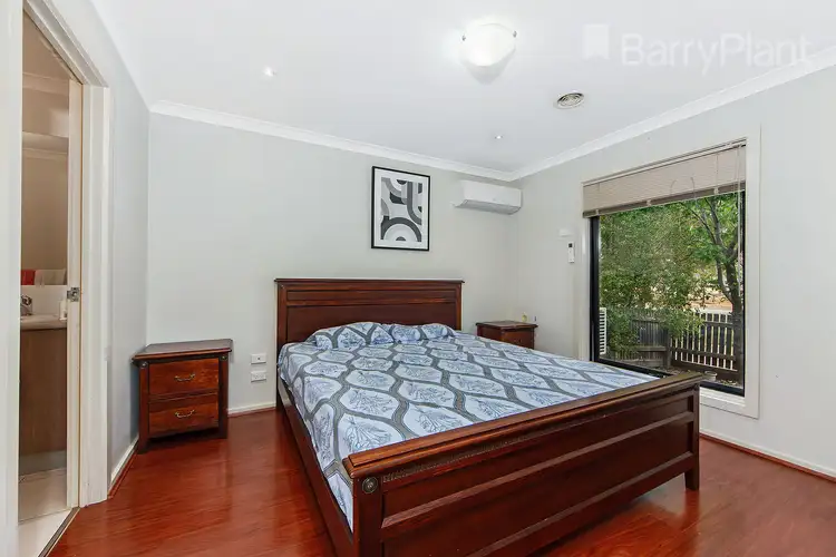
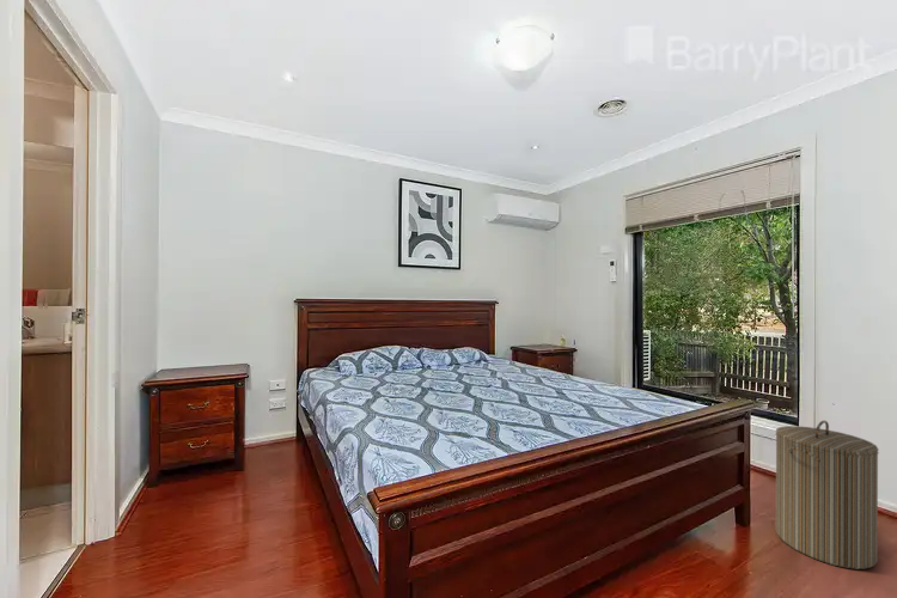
+ laundry hamper (823, 482)
